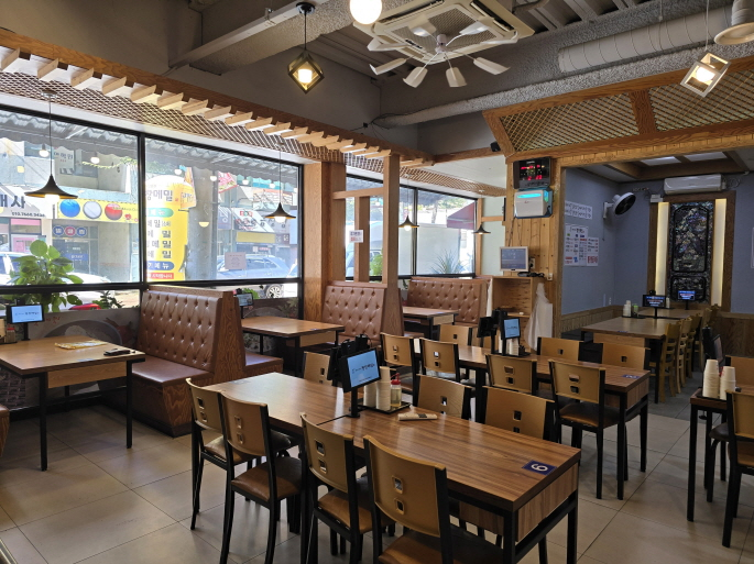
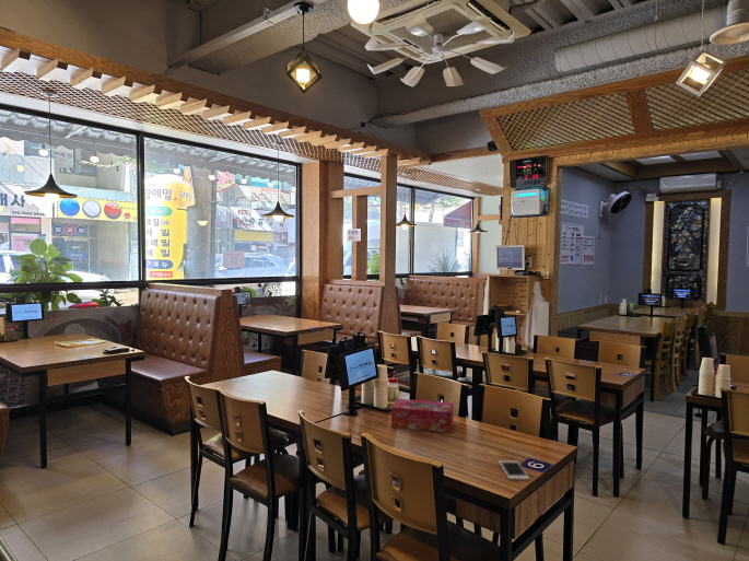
+ tissue box (422, 414)
+ cell phone (513, 469)
